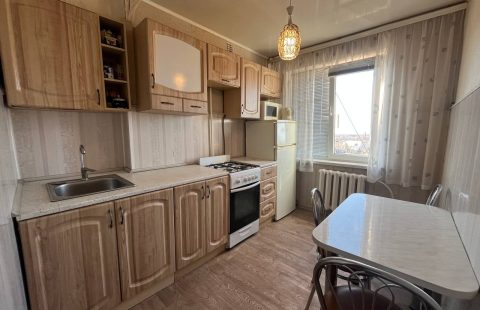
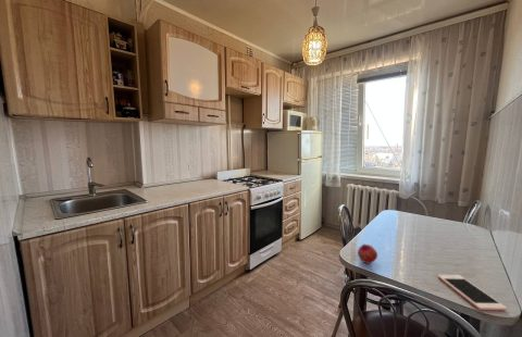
+ cell phone (468, 290)
+ fruit (368, 252)
